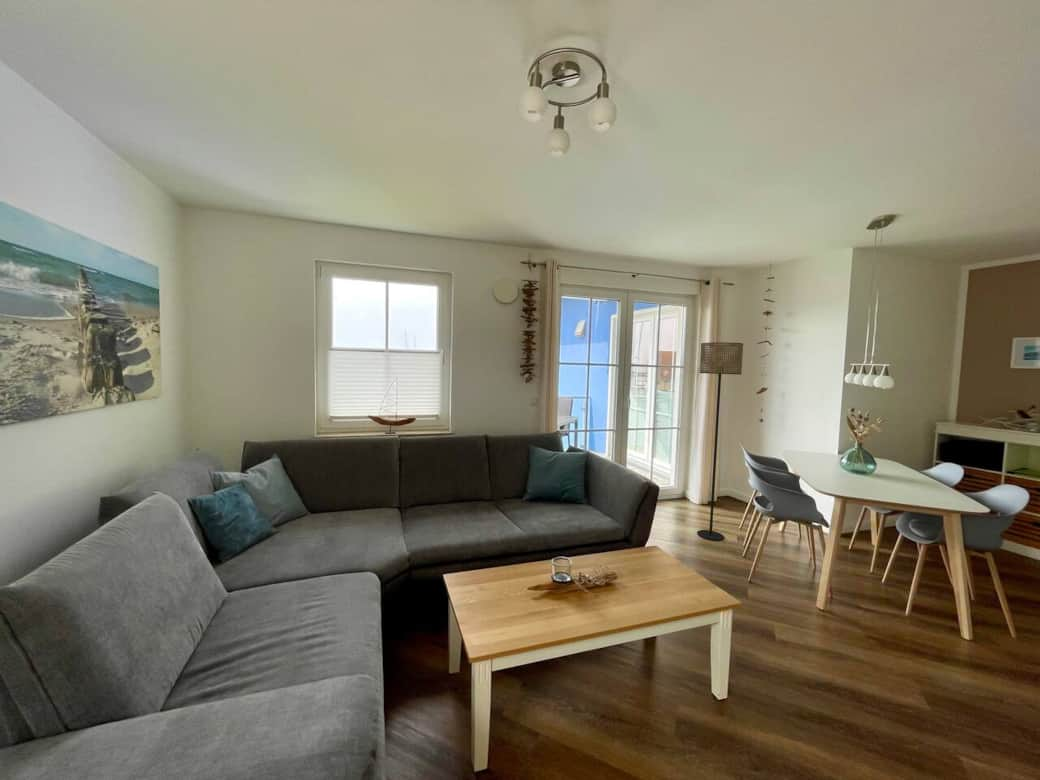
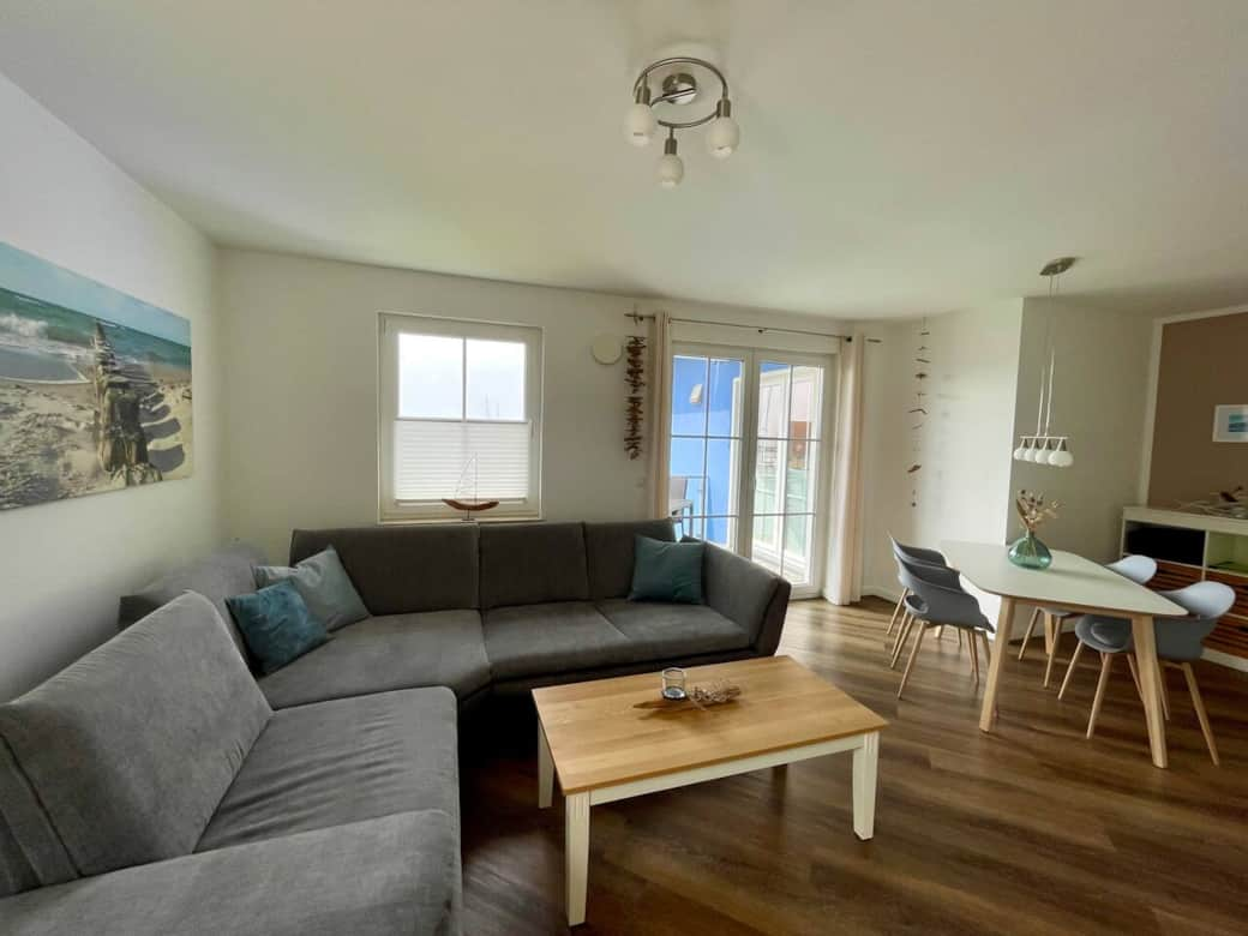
- floor lamp (716, 440)
